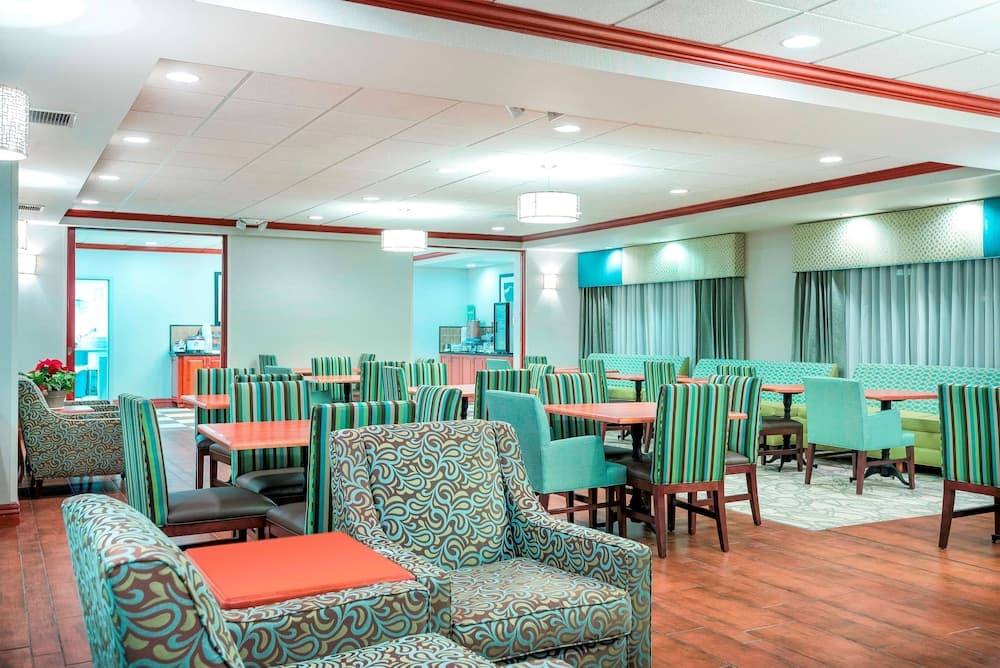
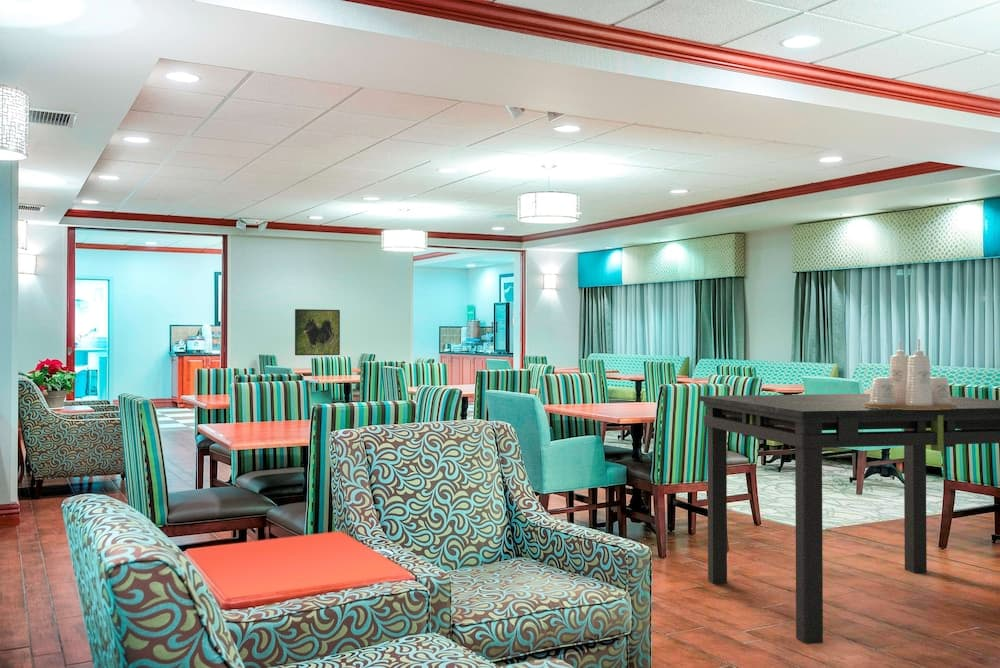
+ condiment set (909, 372)
+ dining table (904, 500)
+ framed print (317, 332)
